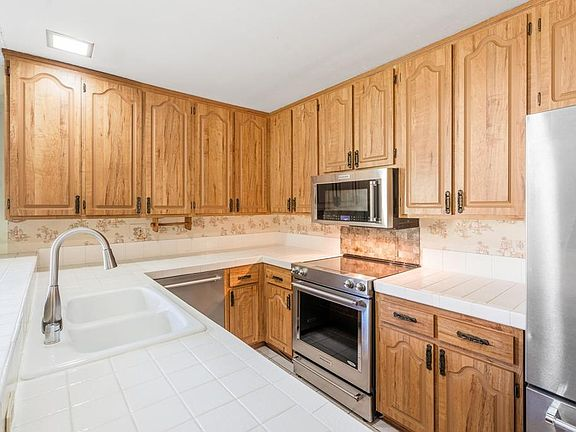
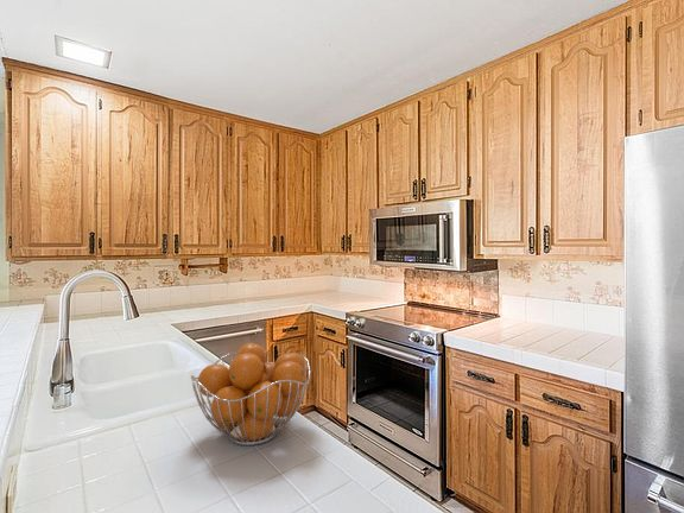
+ fruit basket (253, 391)
